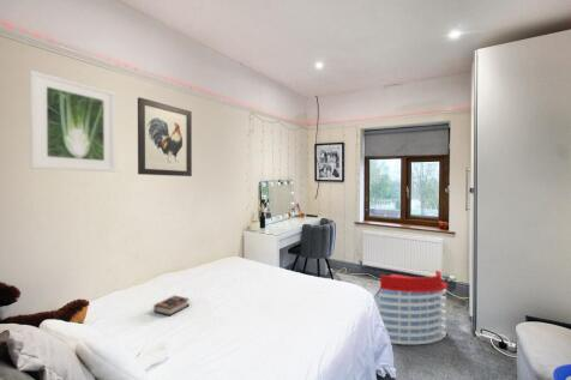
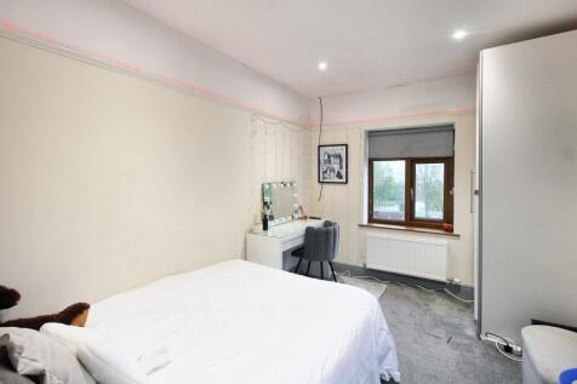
- book (172, 304)
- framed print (77, 126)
- wall art (167, 140)
- architectural model (414, 306)
